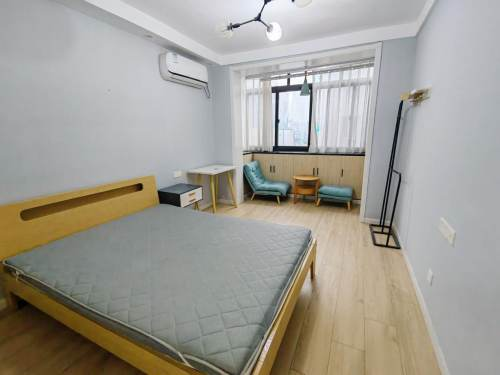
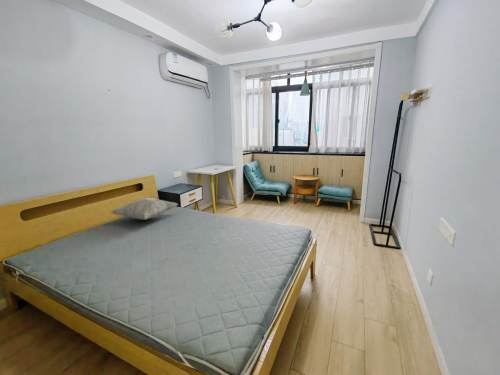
+ decorative pillow (146, 208)
